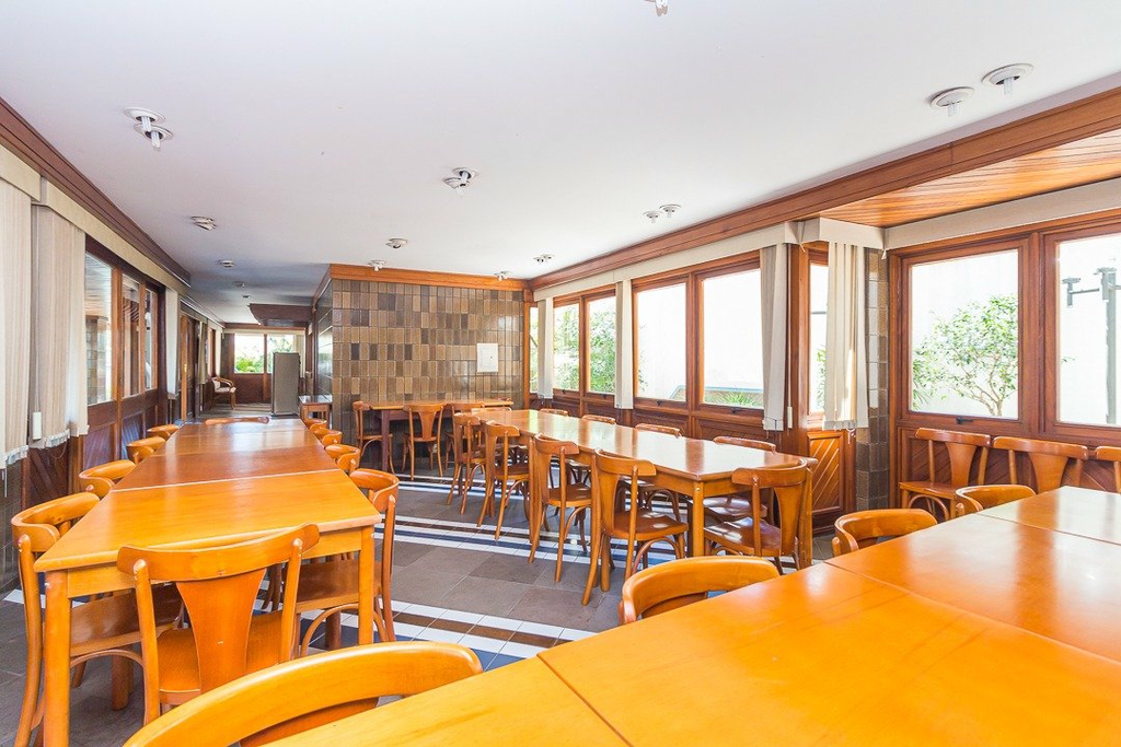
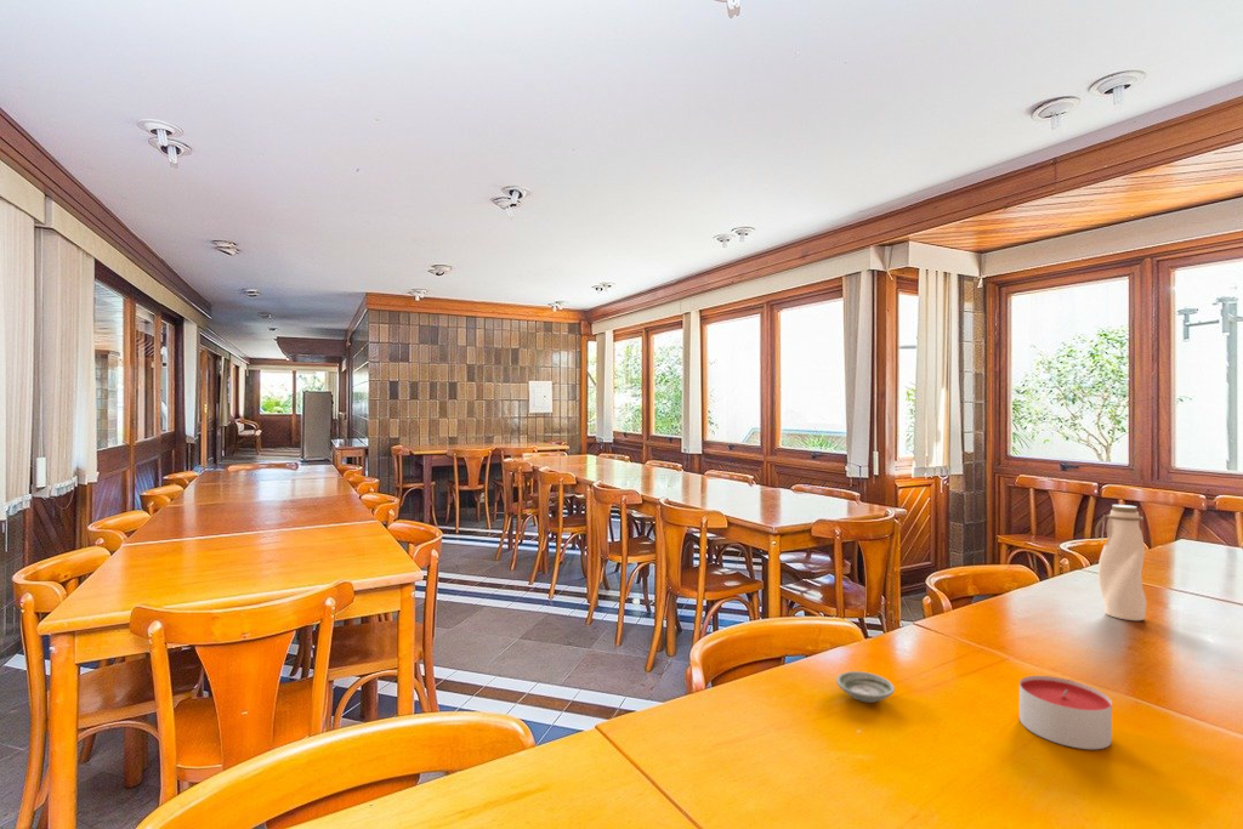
+ water bottle (1120, 560)
+ saucer (864, 688)
+ candle (1063, 709)
